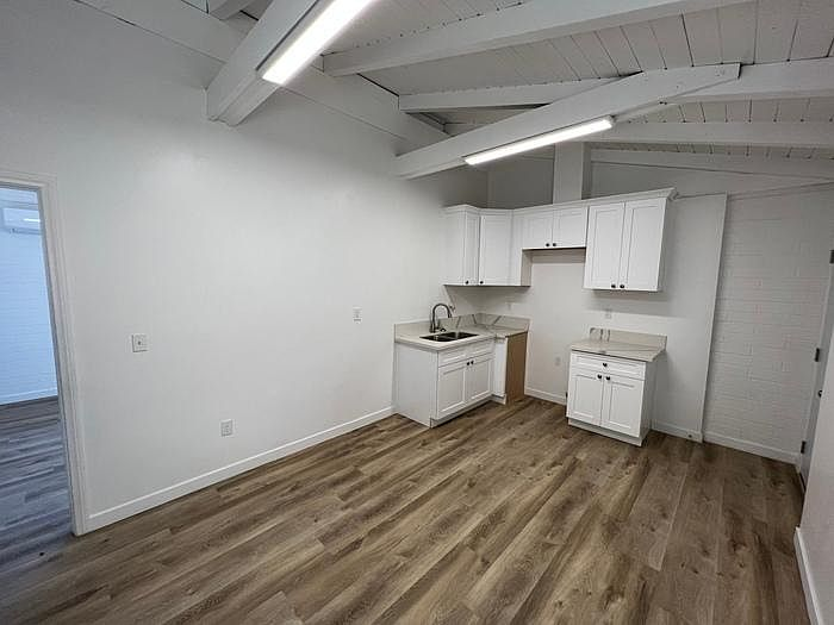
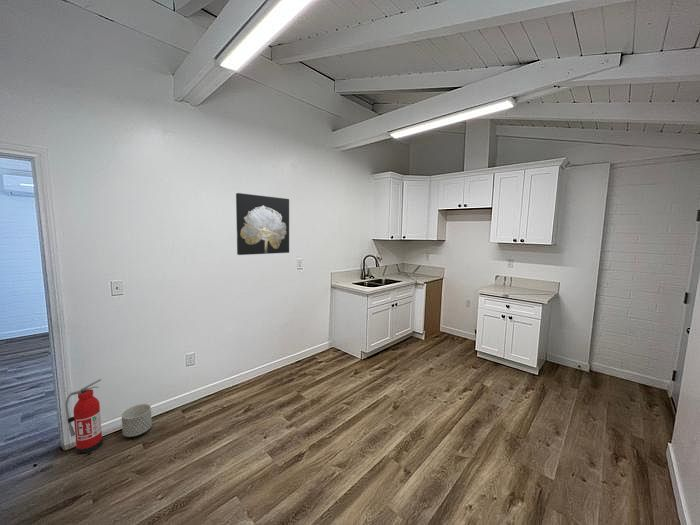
+ wall art (264, 225)
+ fire extinguisher (85, 415)
+ planter (137, 421)
